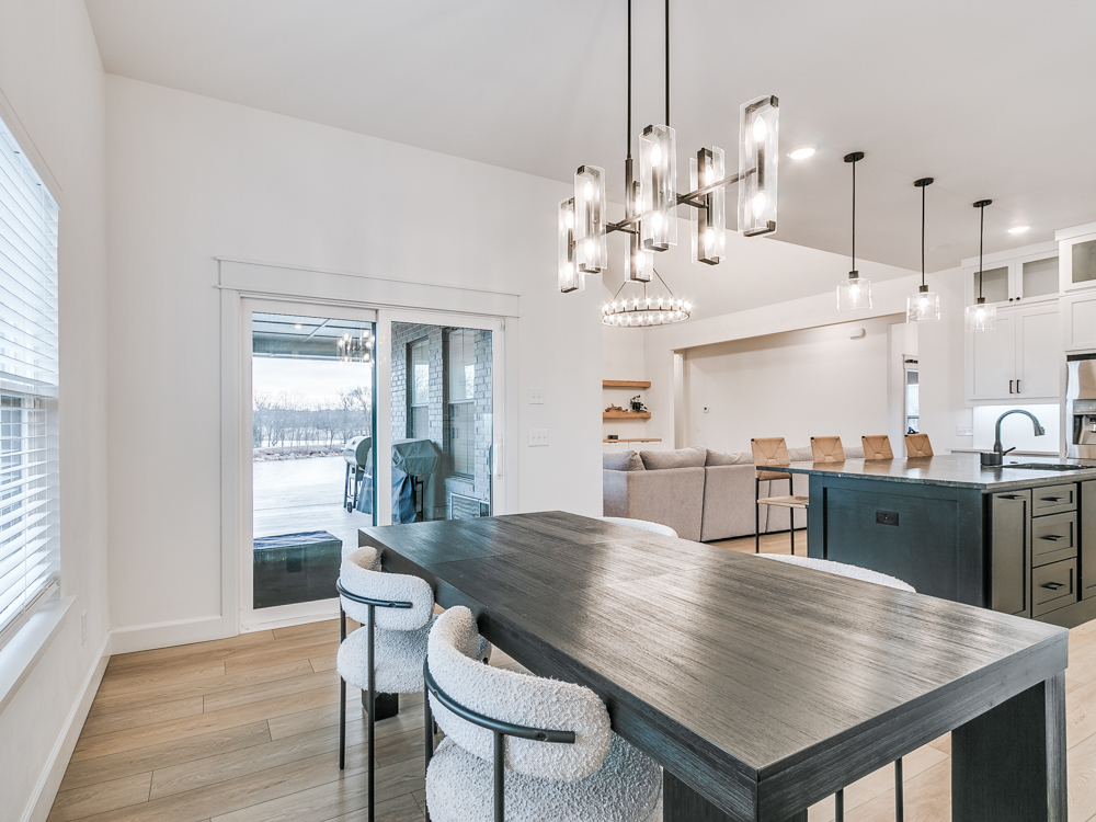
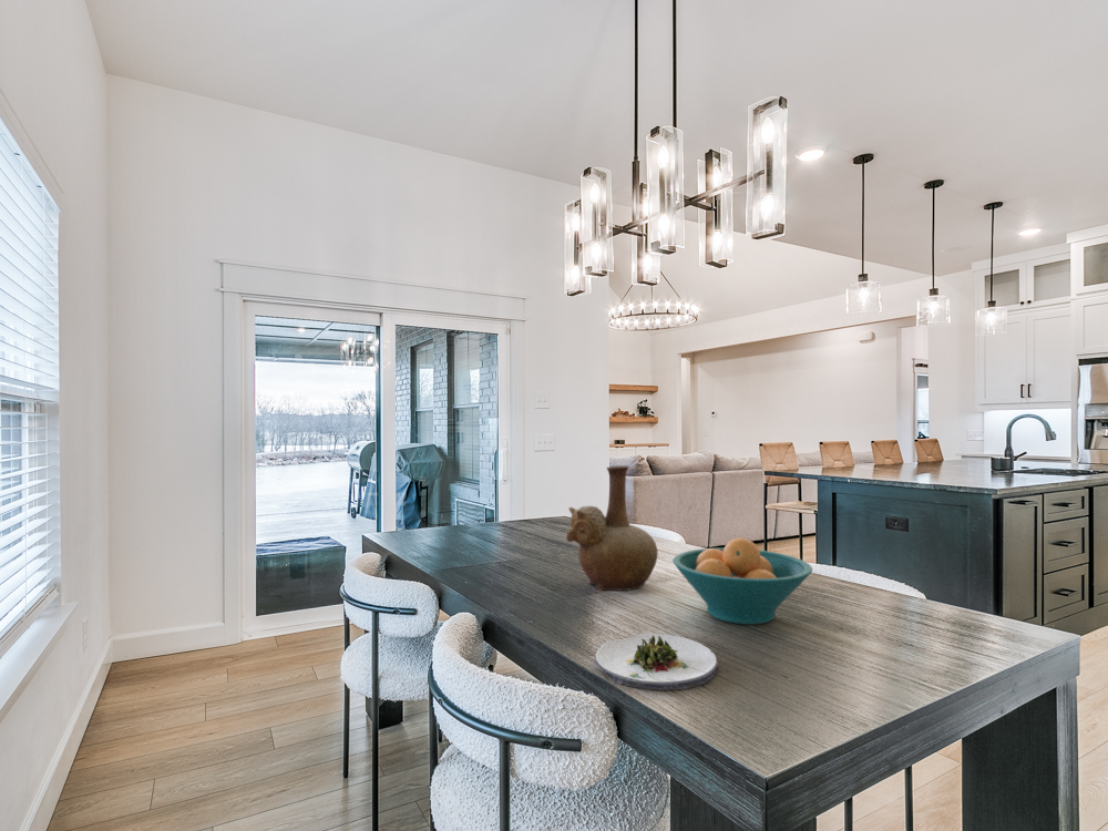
+ fruit bowl (740, 576)
+ vase (611, 525)
+ salad plate (656, 652)
